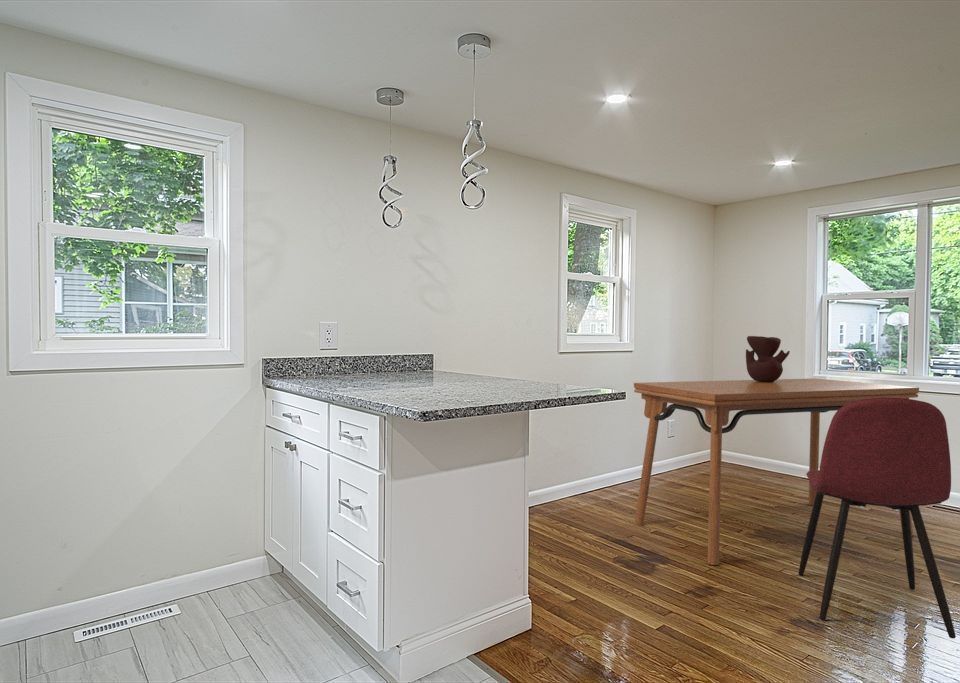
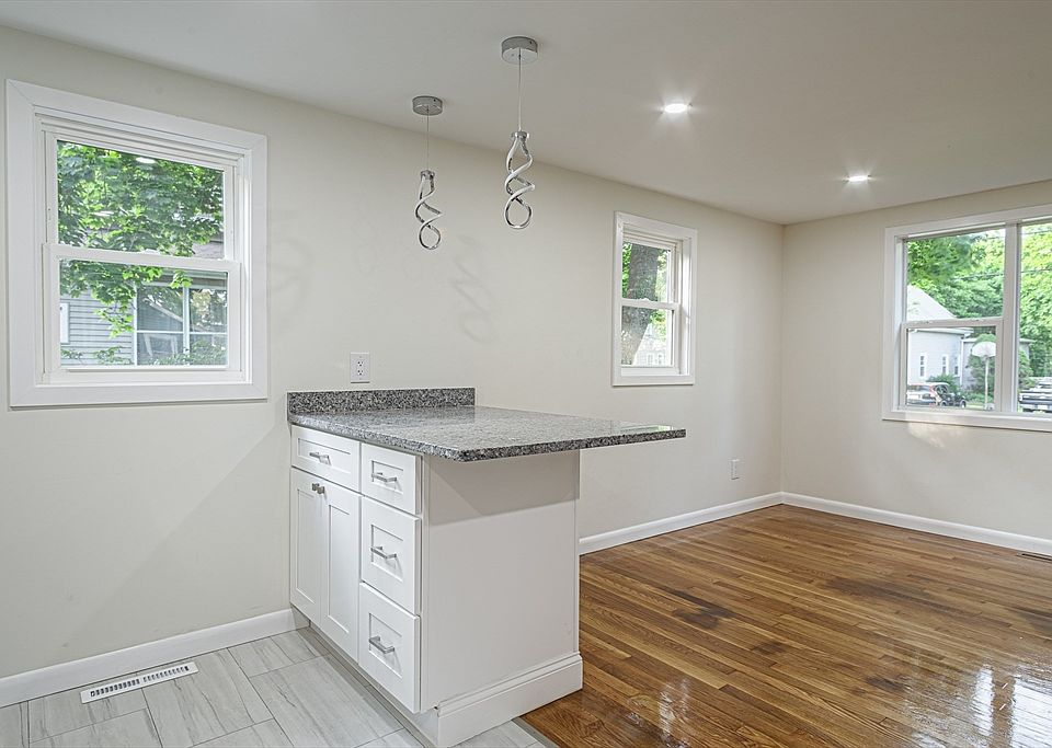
- vase (764, 358)
- dining chair (872, 499)
- dining table (809, 460)
